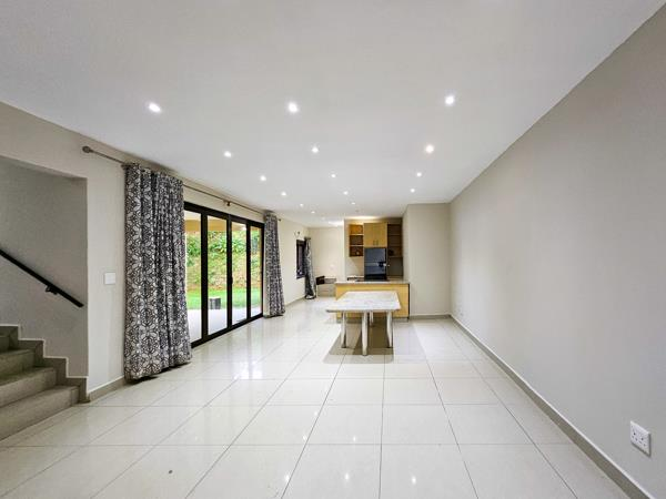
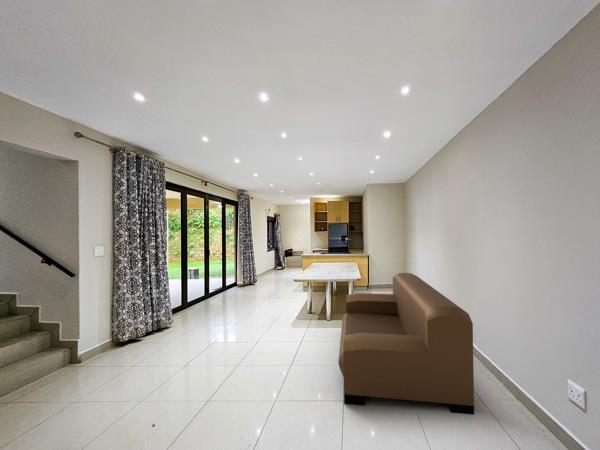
+ sofa (387, 321)
